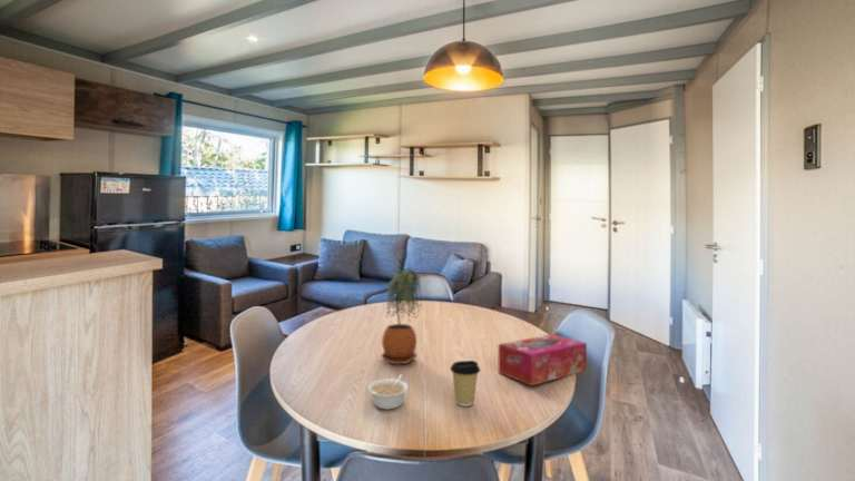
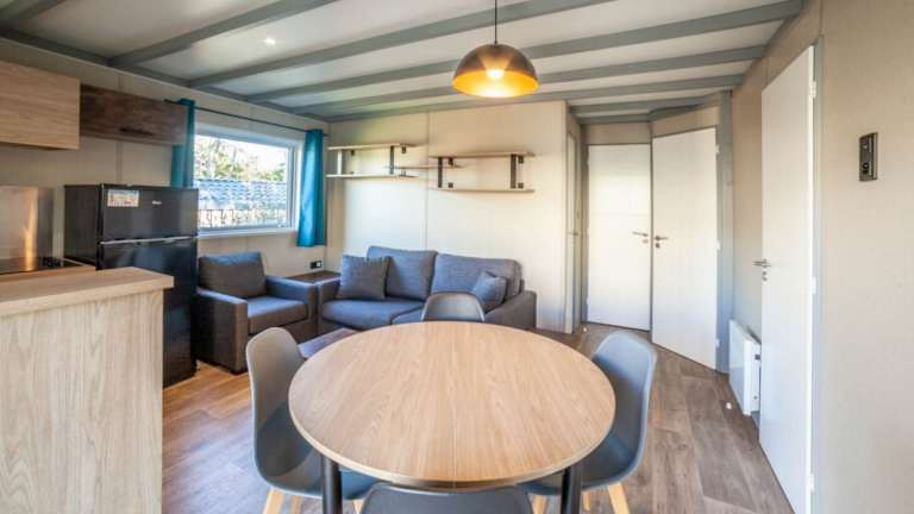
- coffee cup (464, 382)
- potted plant (402, 314)
- tissue box (542, 357)
- legume (387, 392)
